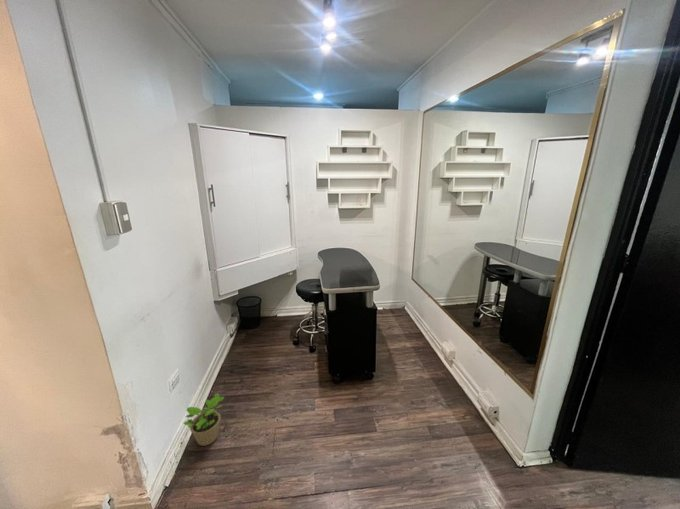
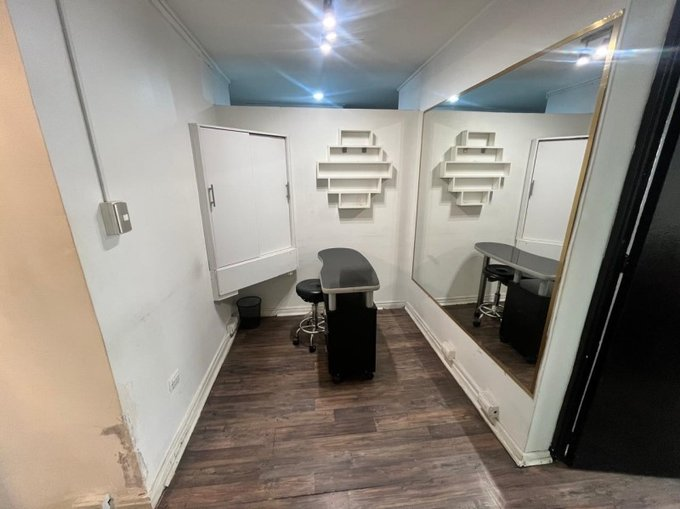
- potted plant (203, 420)
